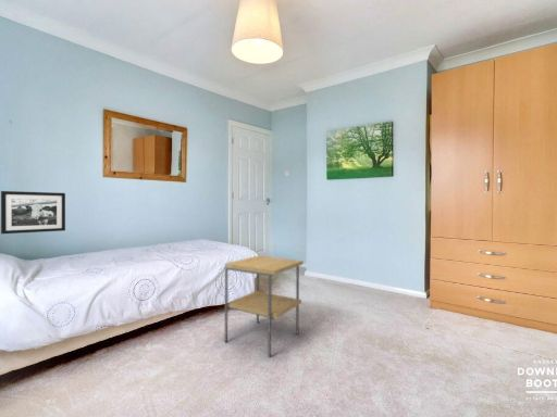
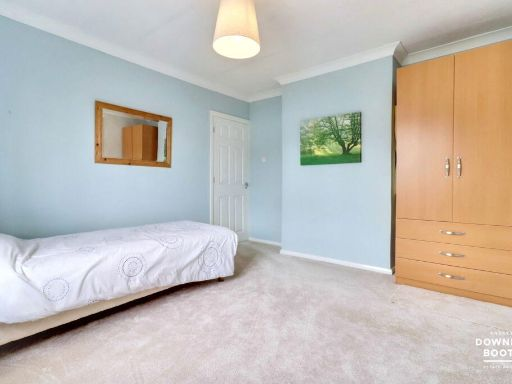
- side table (264, 300)
- picture frame (35, 212)
